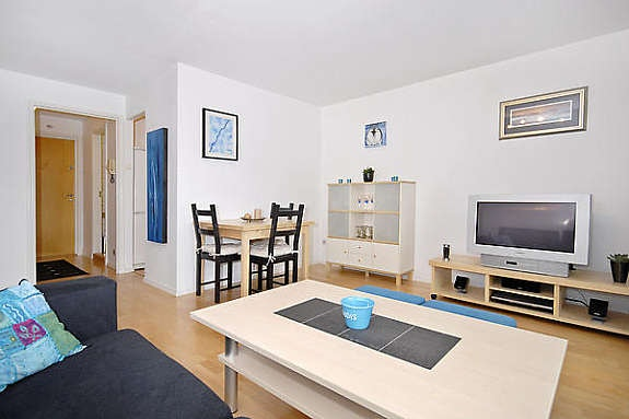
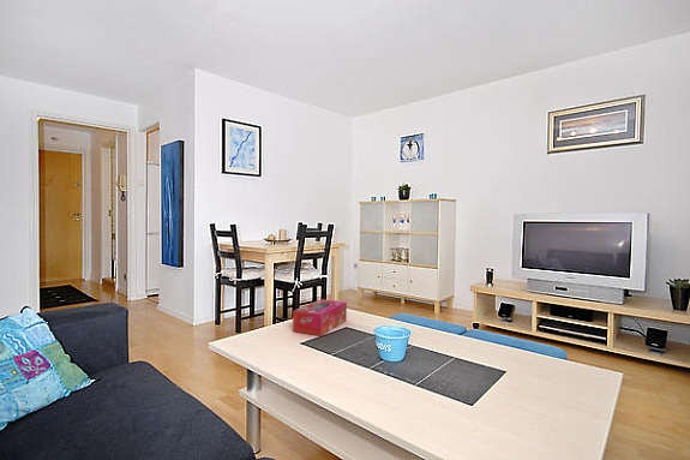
+ tissue box (320, 316)
